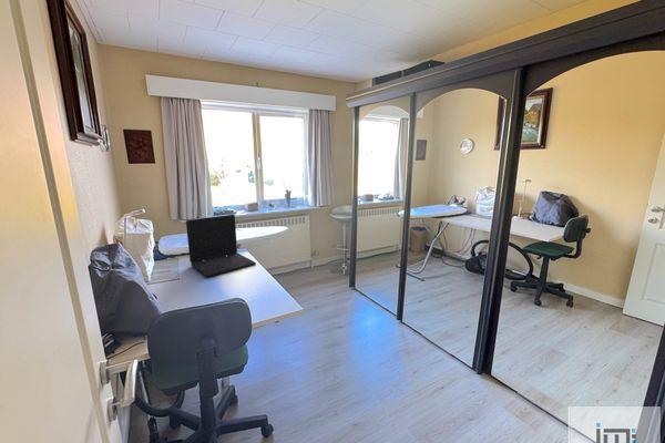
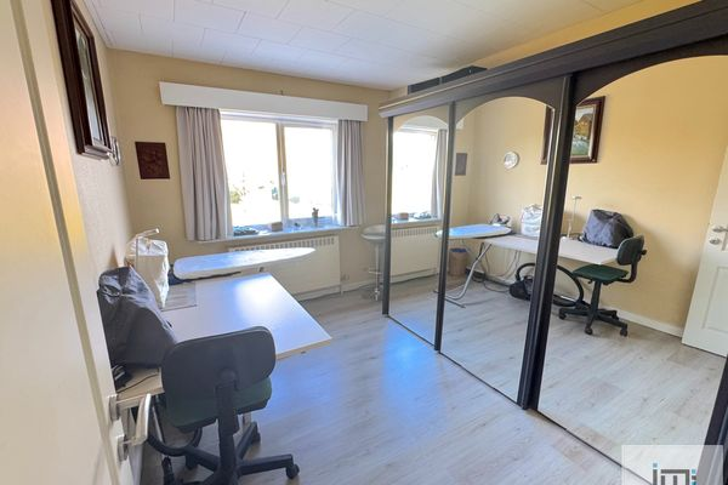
- laptop (221, 243)
